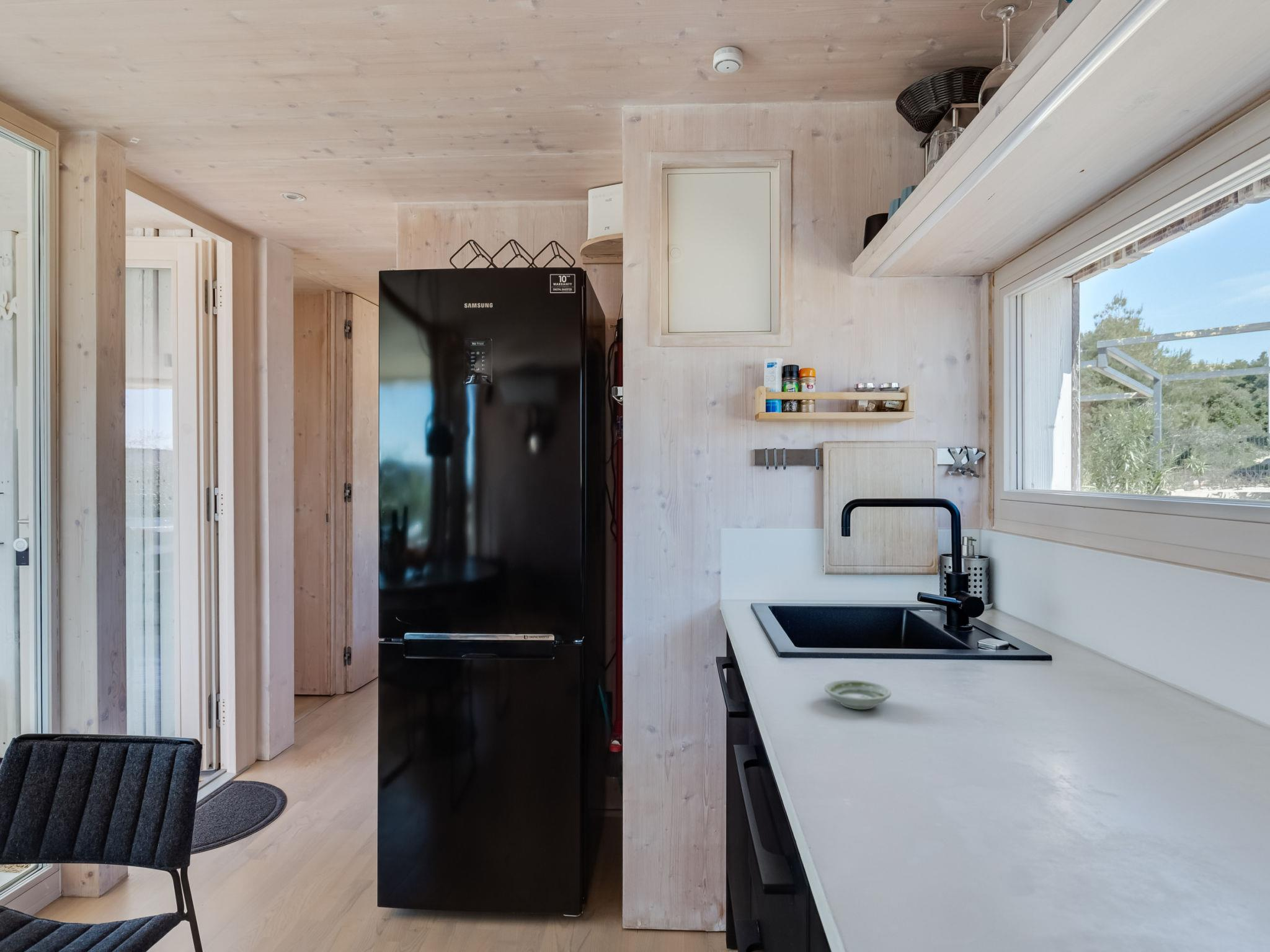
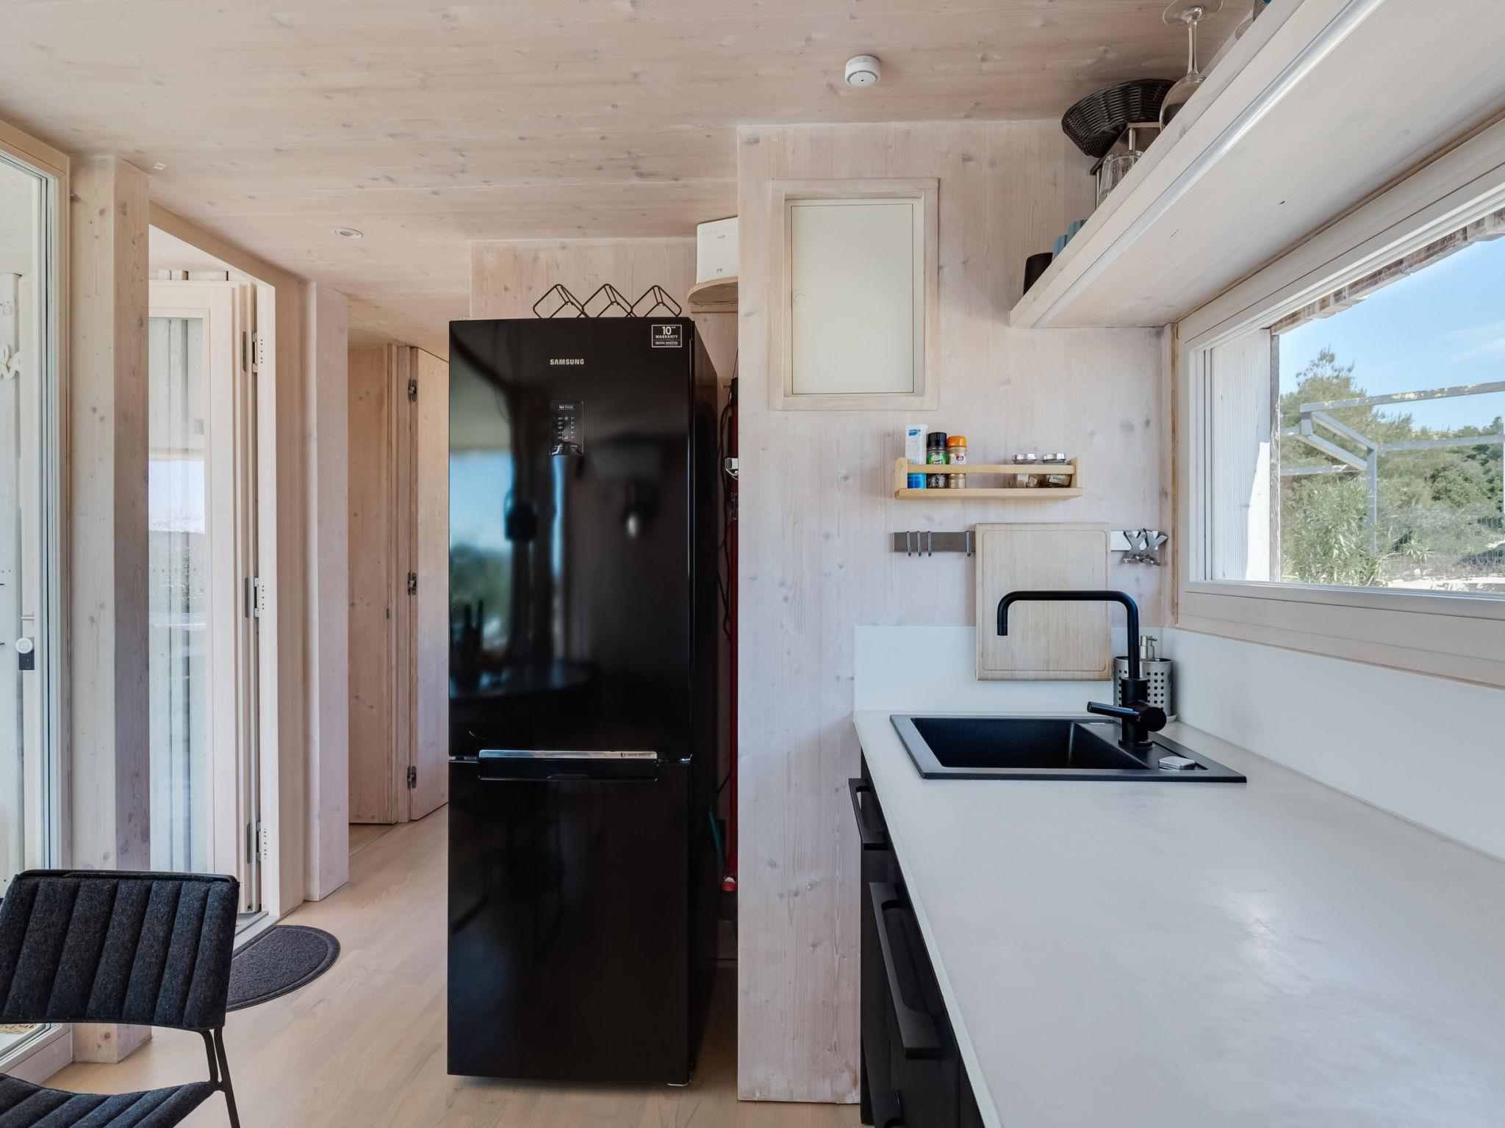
- saucer (857, 696)
